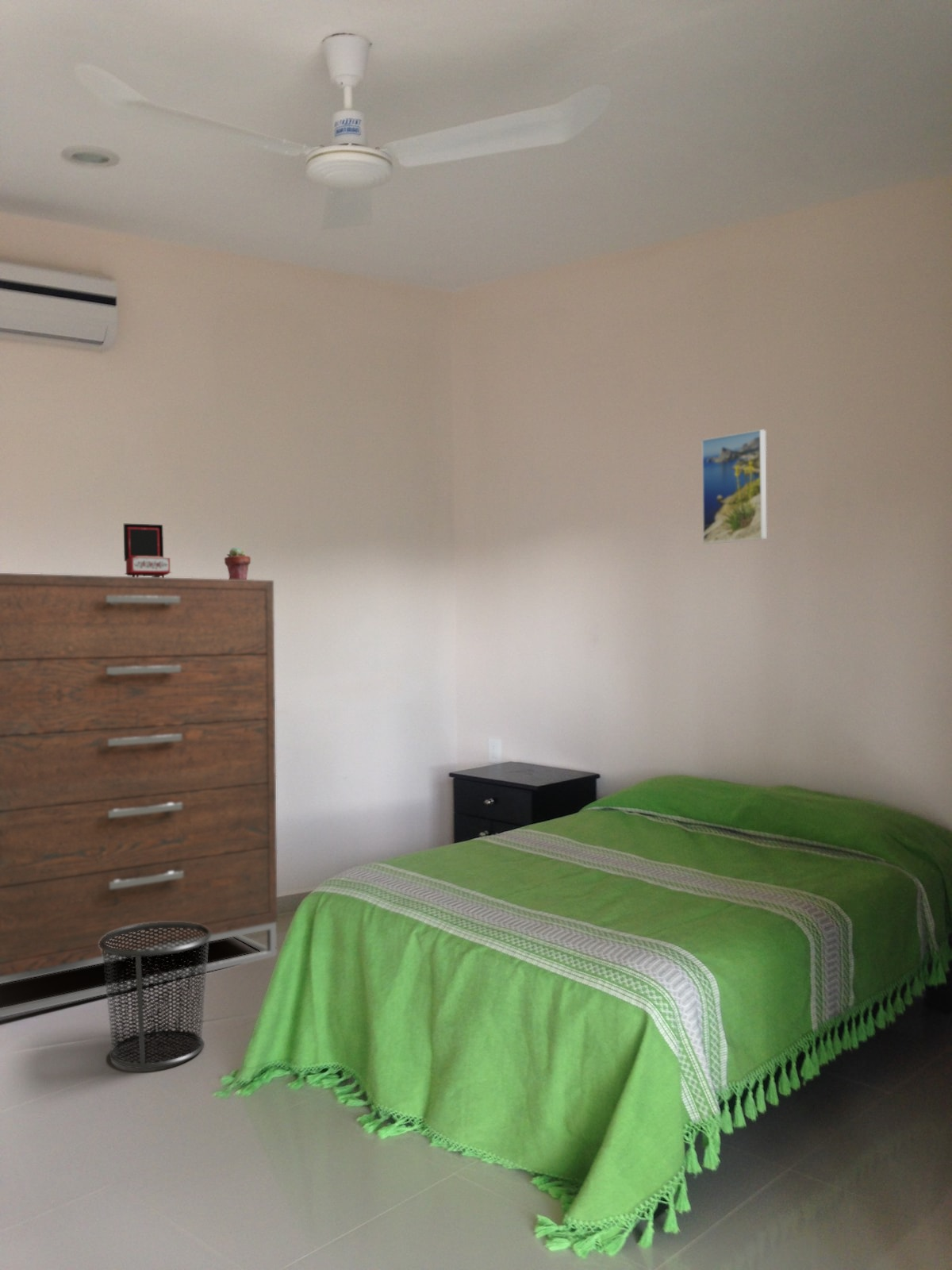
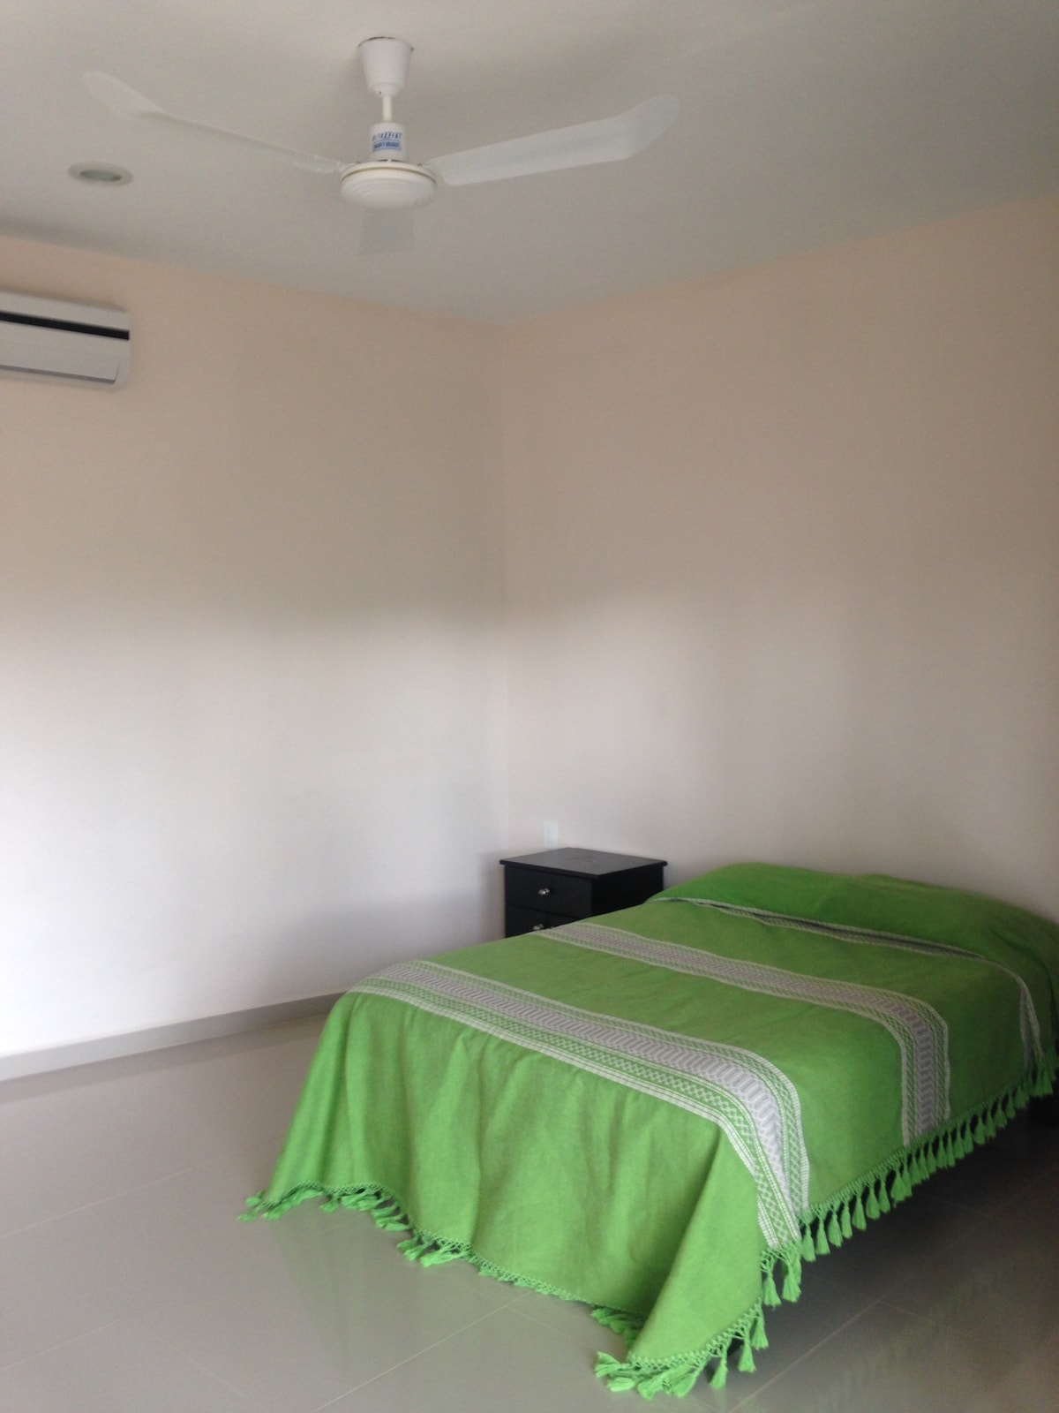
- waste bin (156, 993)
- jewelry box (147, 550)
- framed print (733, 488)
- dresser (116, 775)
- potted succulent (237, 563)
